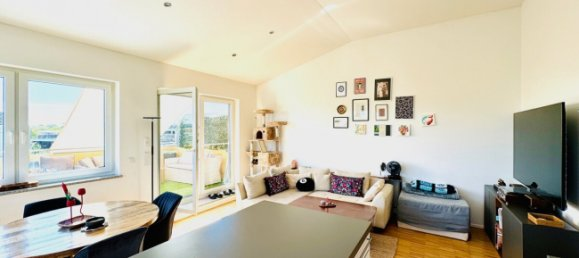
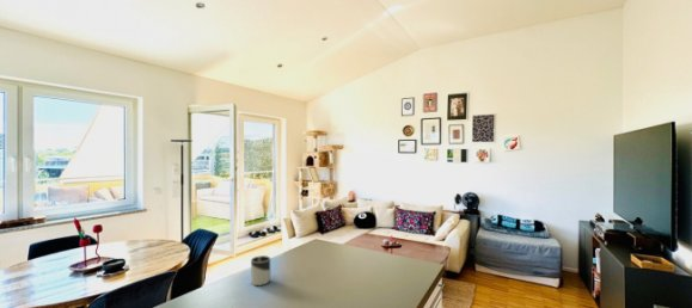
+ cup (261, 269)
